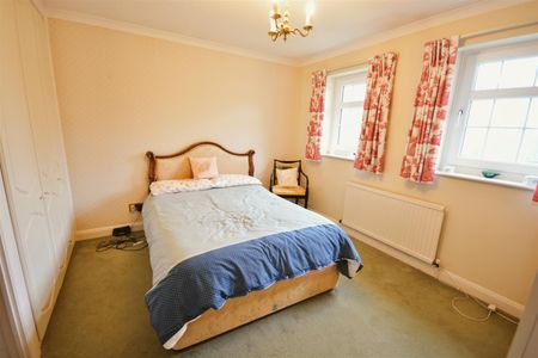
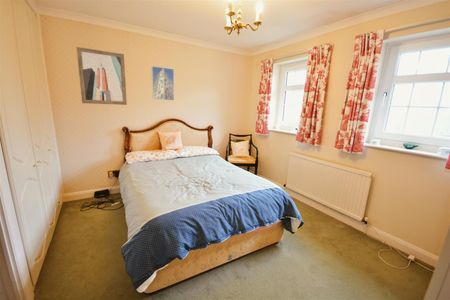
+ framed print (163, 84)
+ wall art (103, 78)
